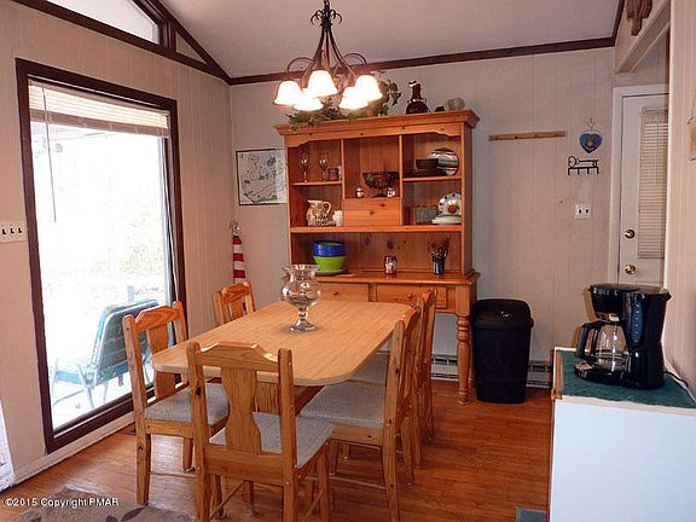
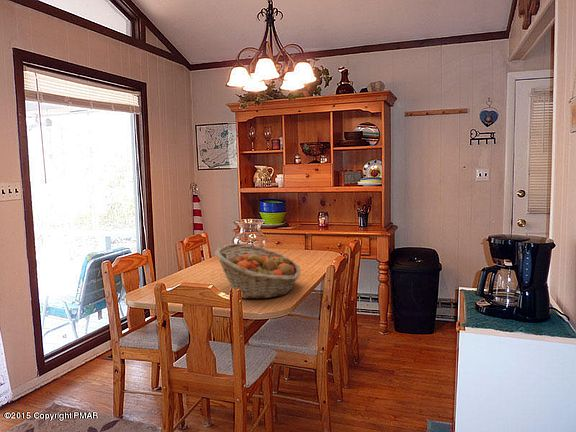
+ fruit basket (258, 268)
